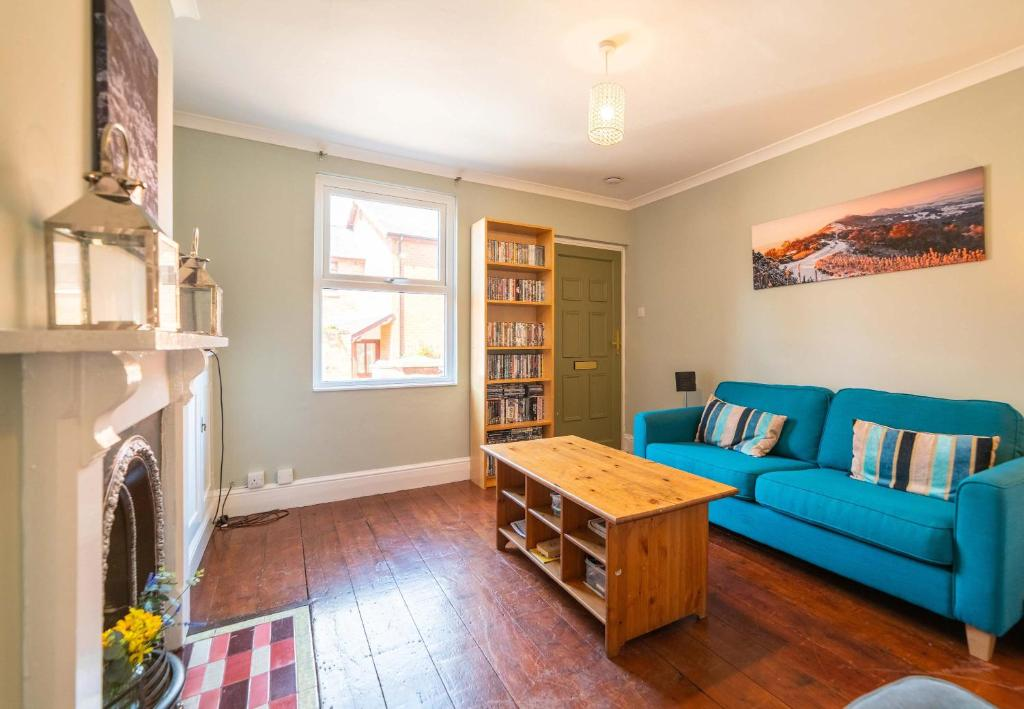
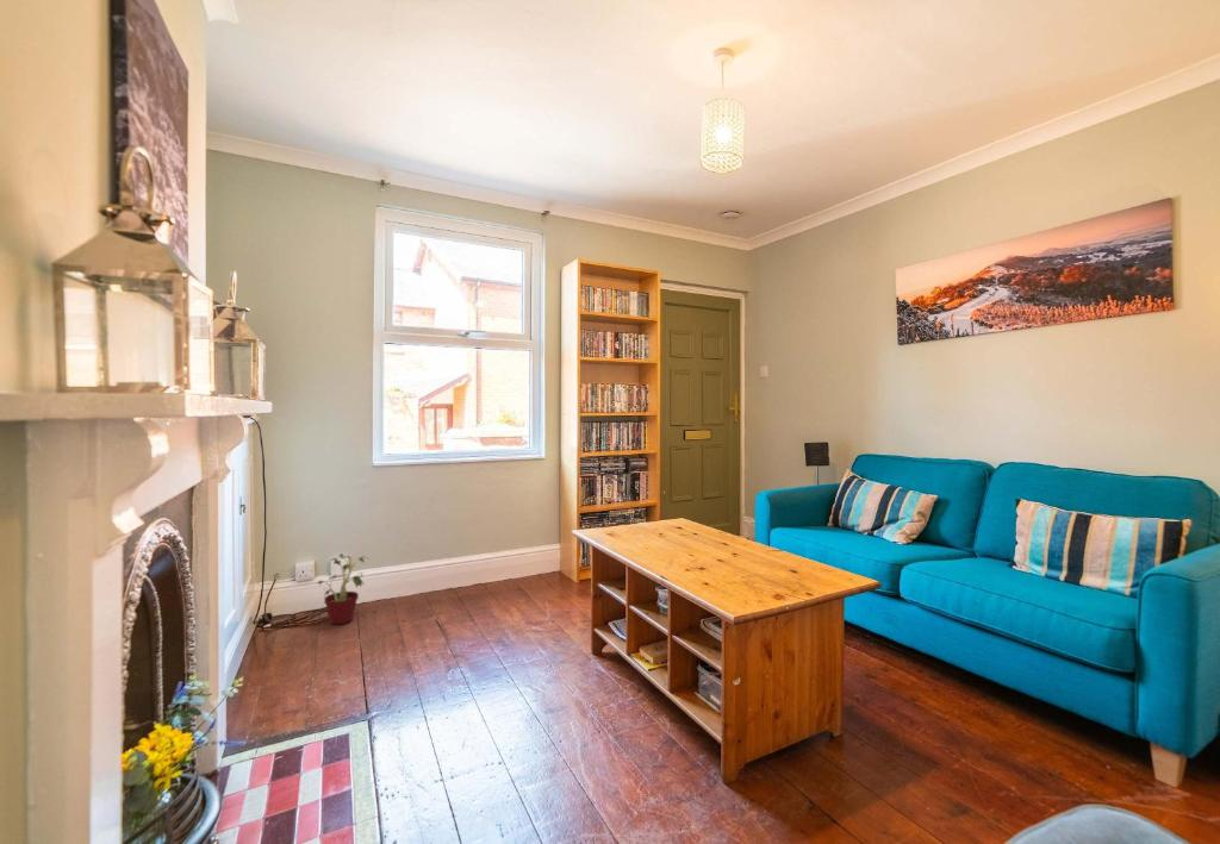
+ potted plant (343, 583)
